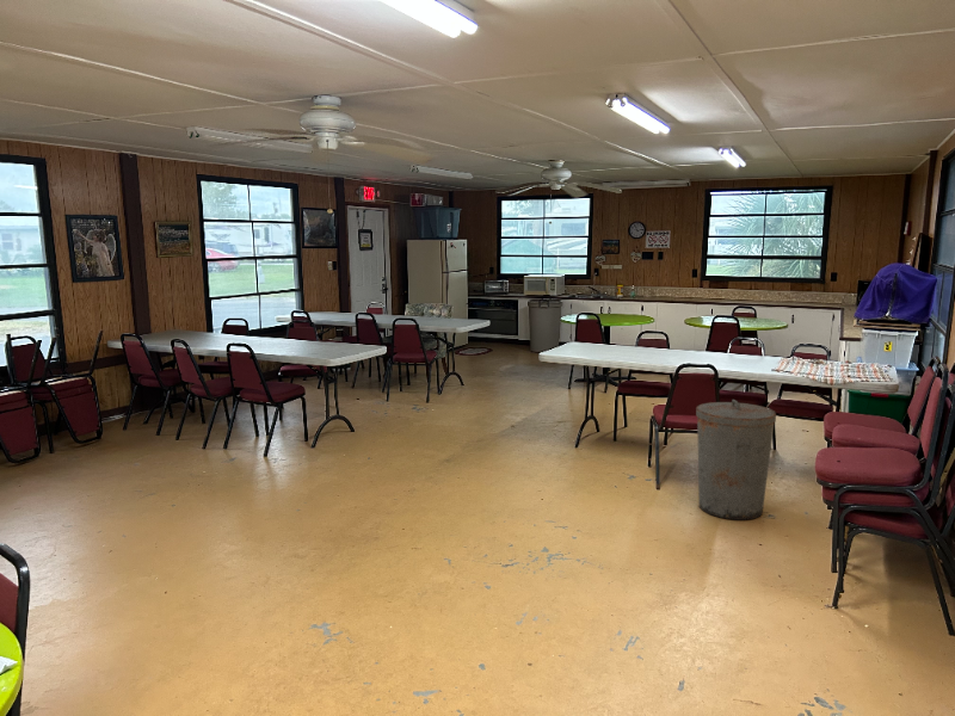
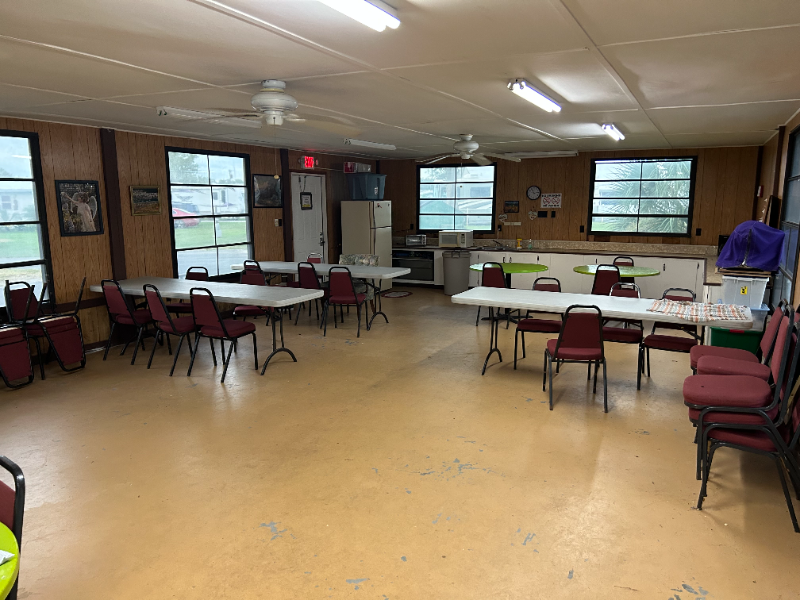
- trash can (732, 455)
